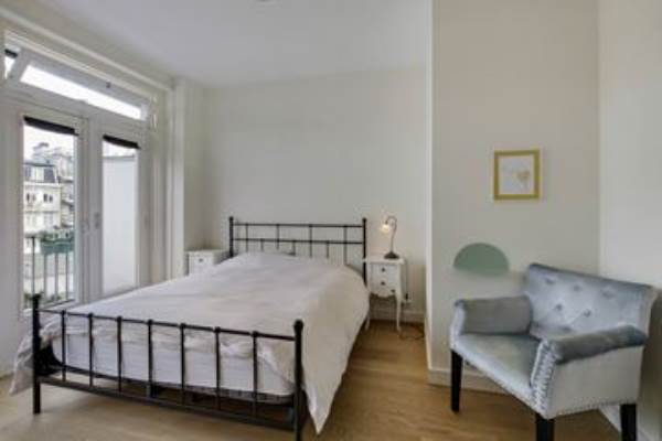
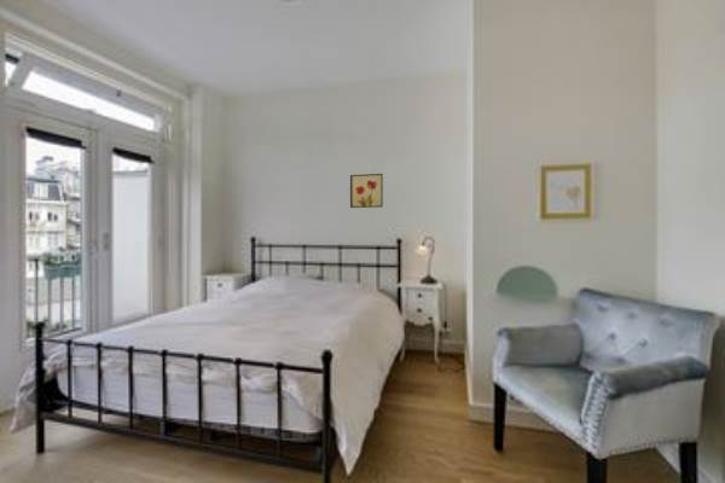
+ wall art (366, 191)
